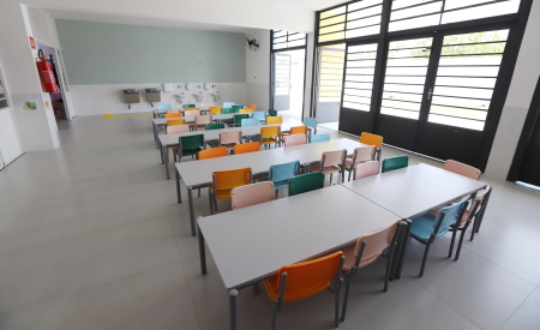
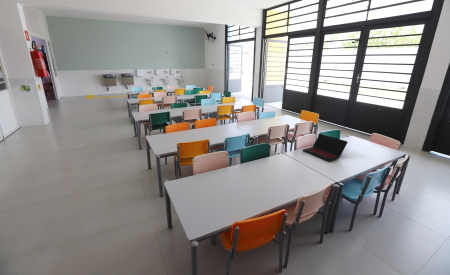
+ laptop (324, 146)
